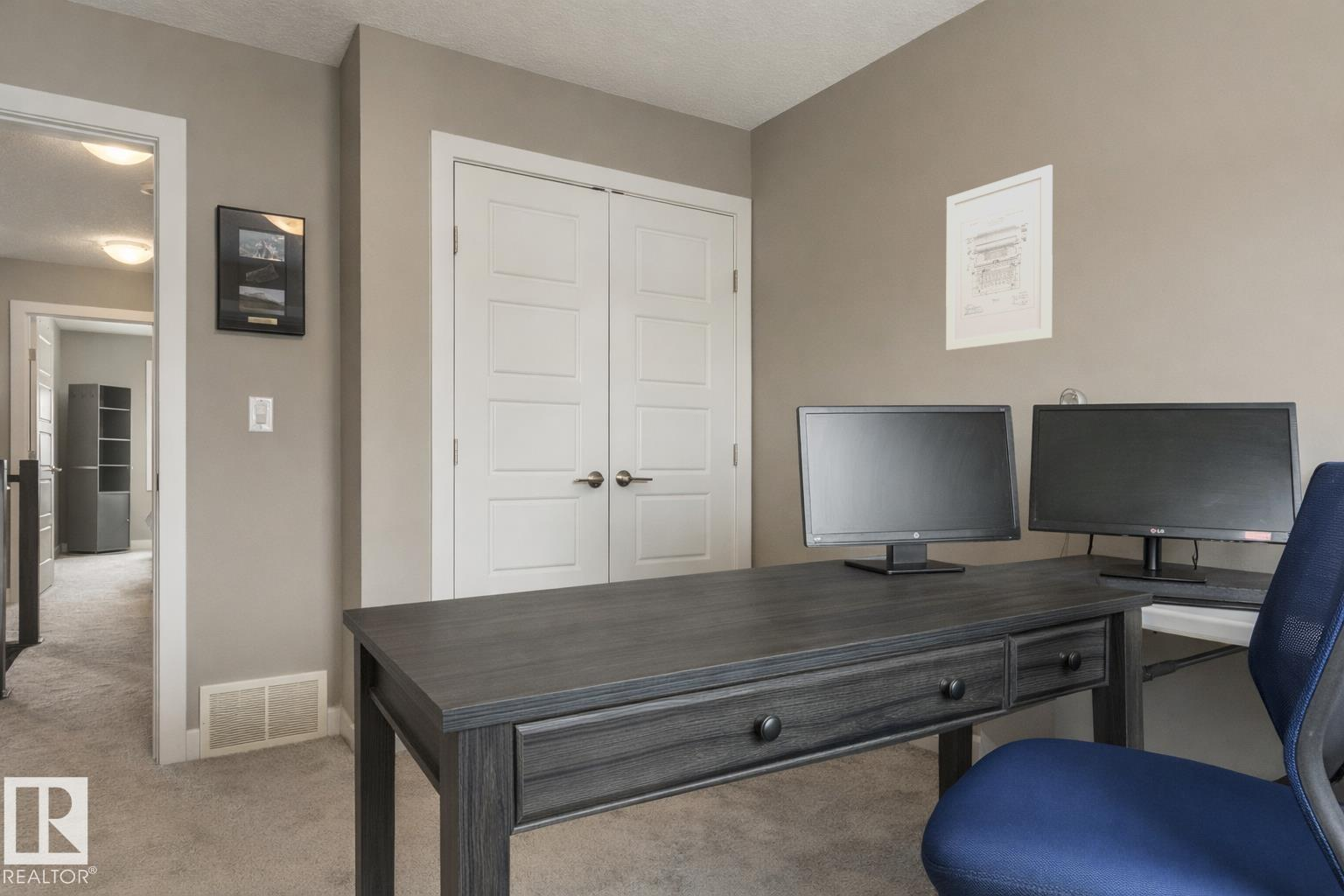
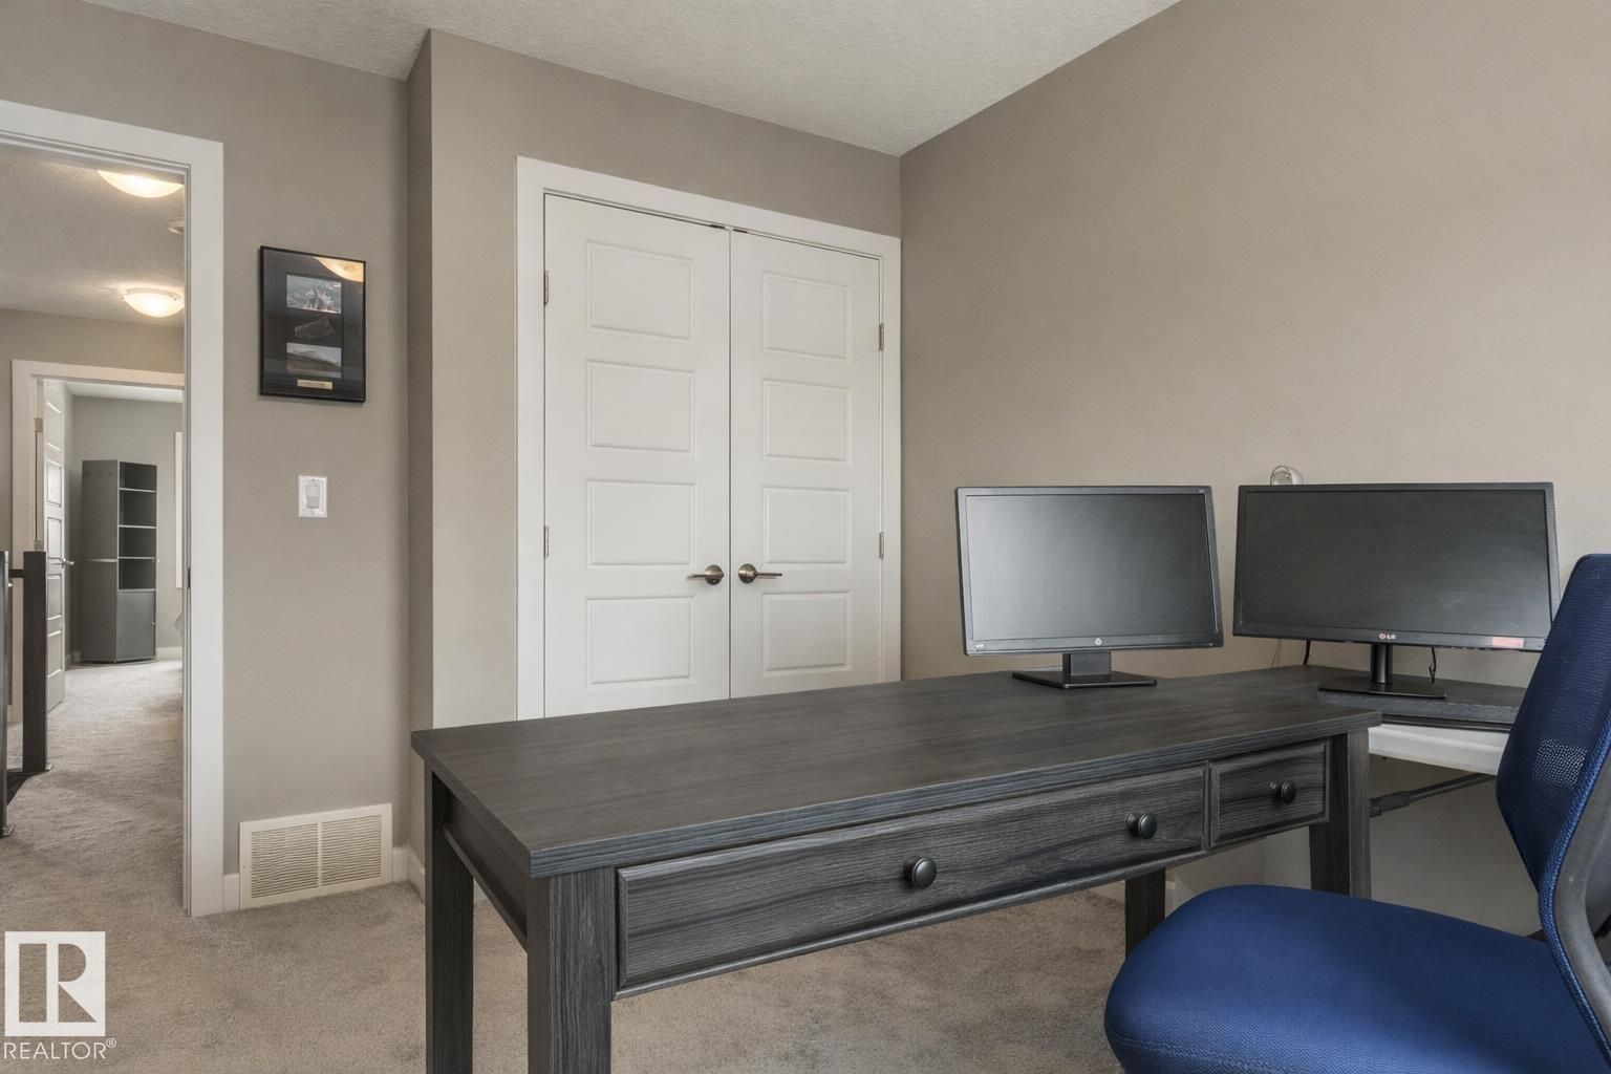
- wall art (996, 262)
